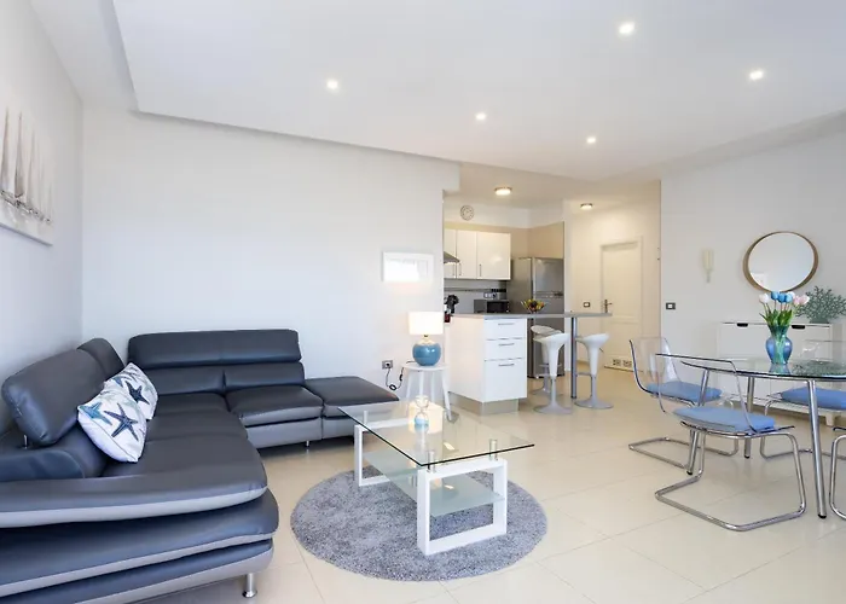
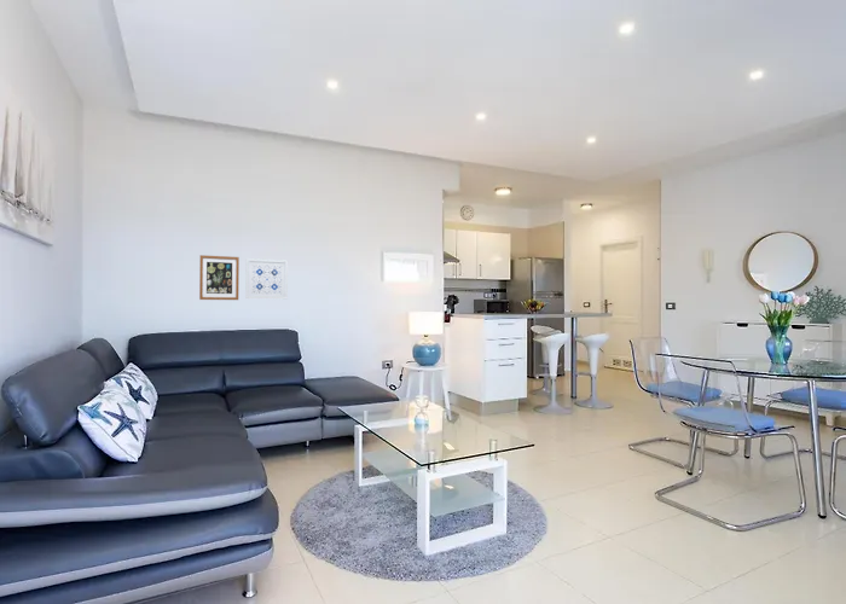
+ wall art (266, 279)
+ wall art (219, 278)
